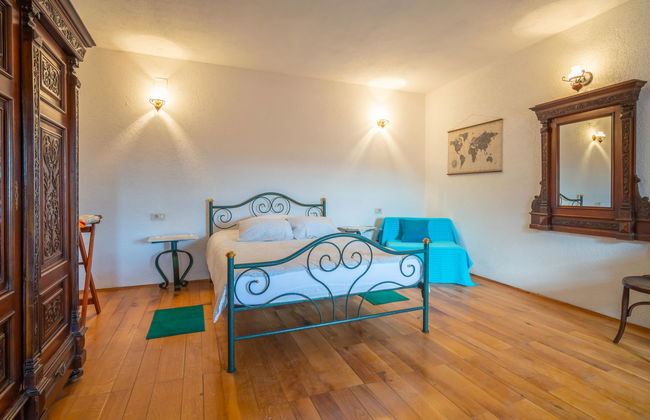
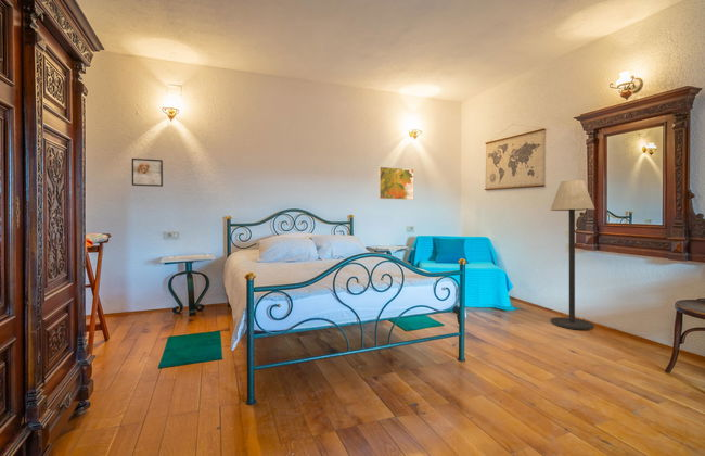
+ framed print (396, 183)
+ floor lamp (572, 253)
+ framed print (148, 172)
